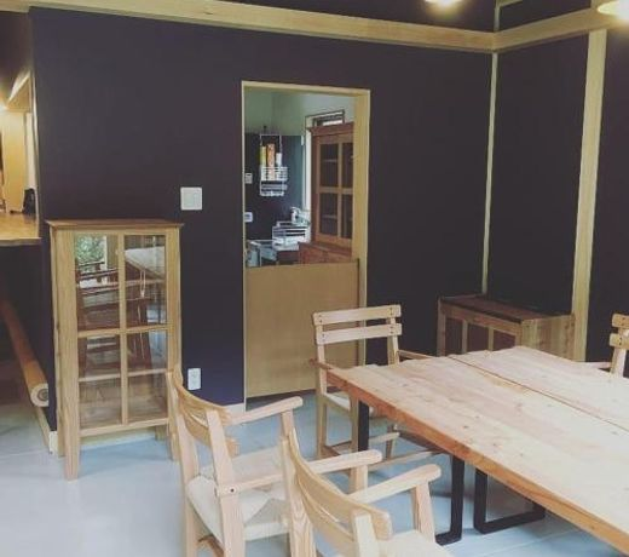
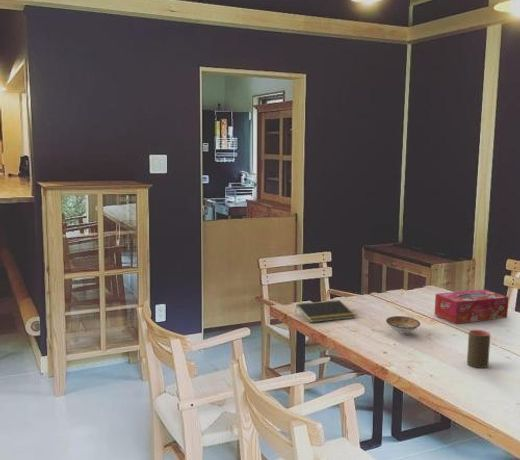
+ tissue box (471, 305)
+ bowl (402, 327)
+ notepad (325, 310)
+ cup (478, 348)
